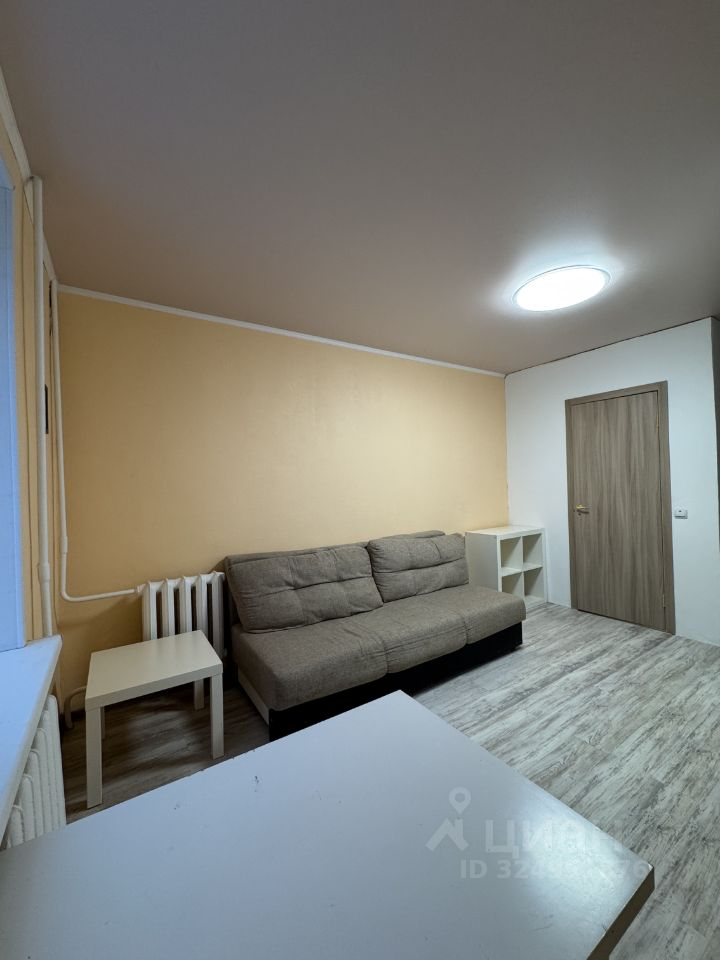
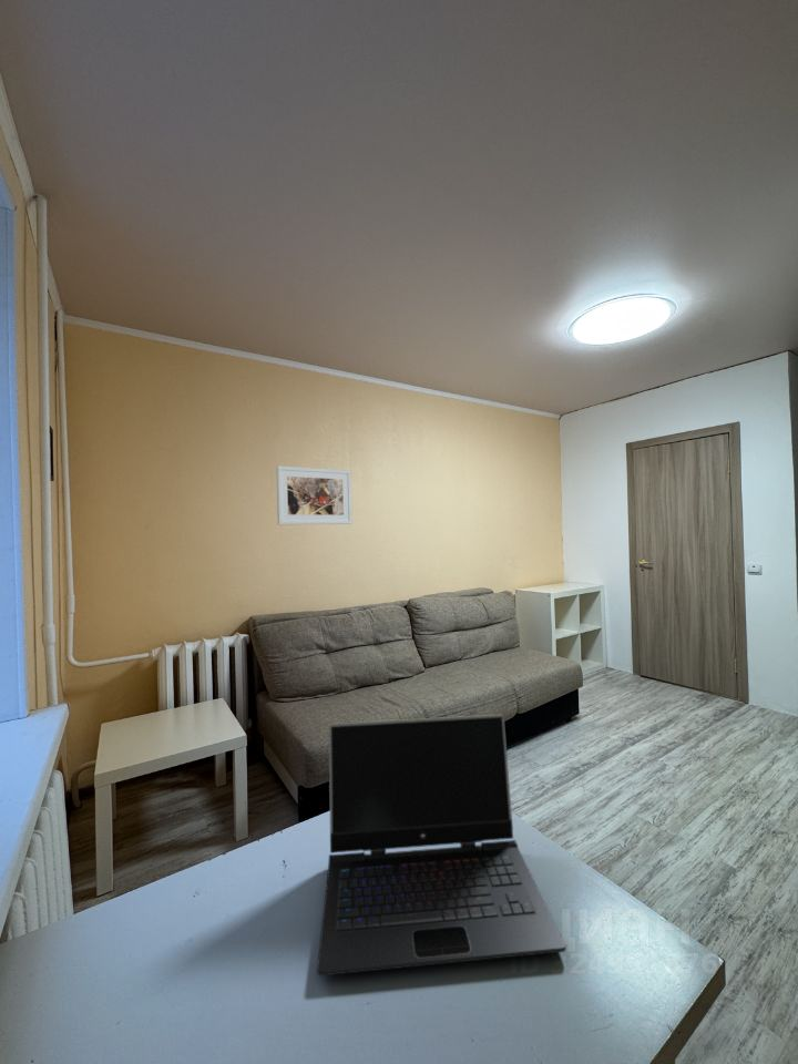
+ laptop computer (428, 822)
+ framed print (316, 495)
